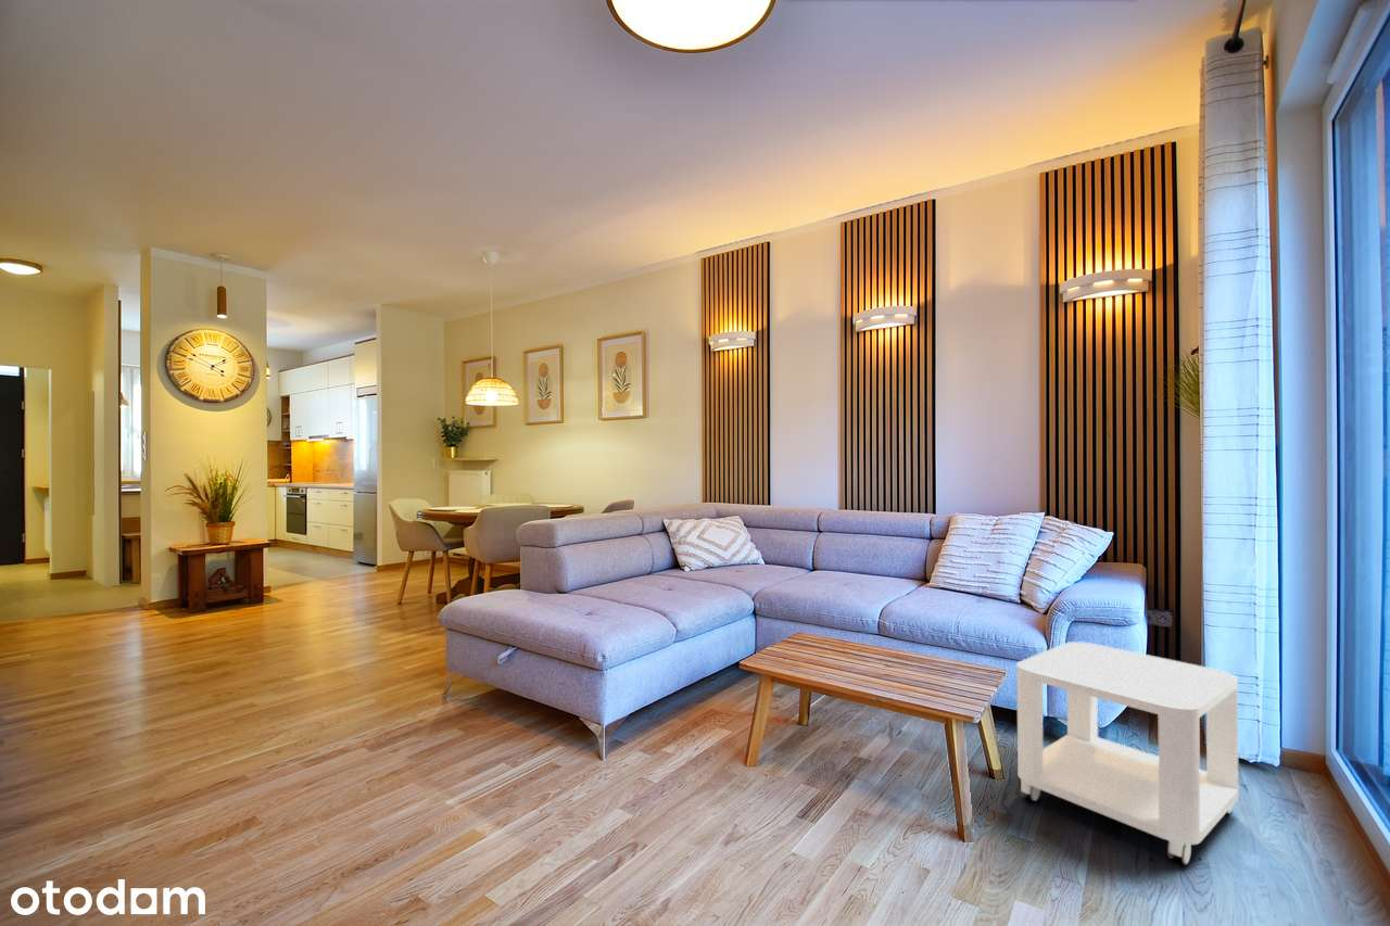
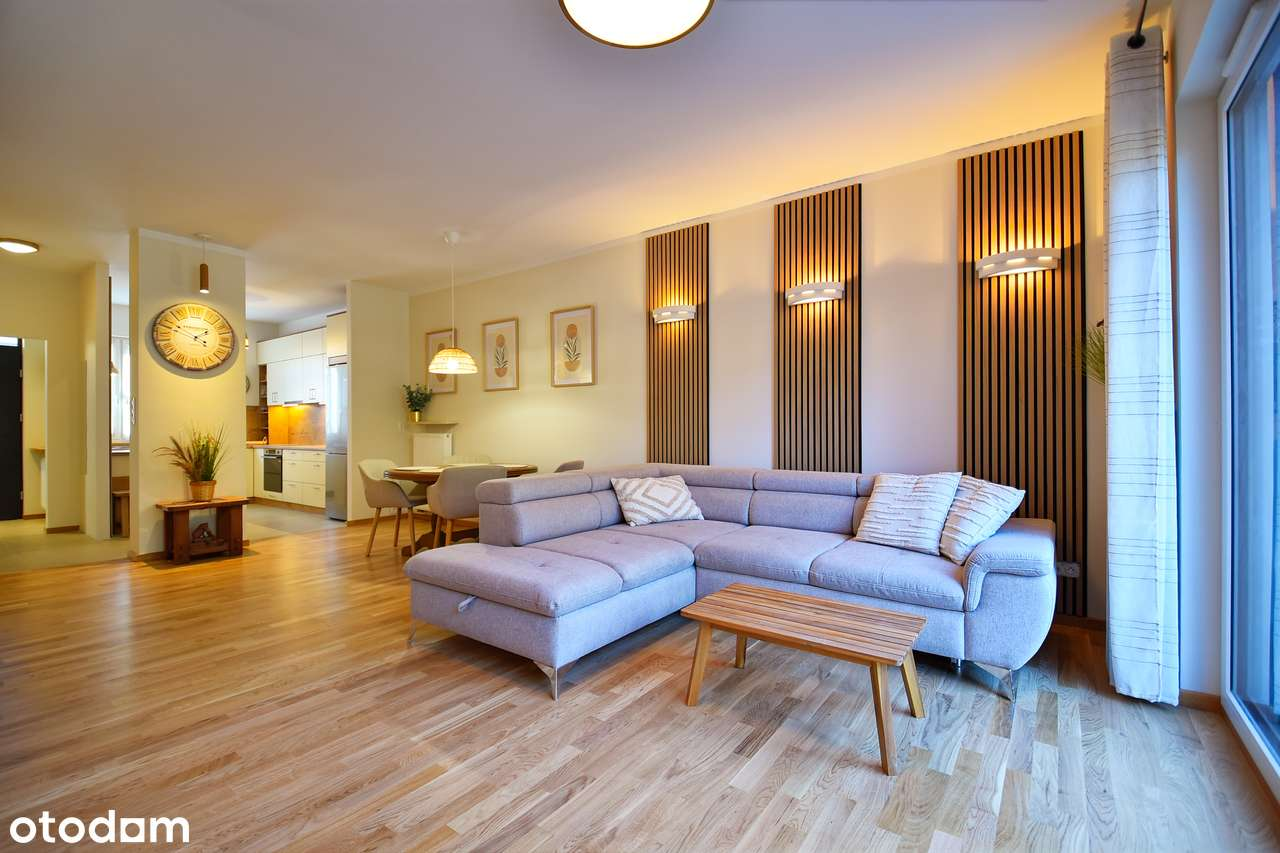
- side table (1122, 745)
